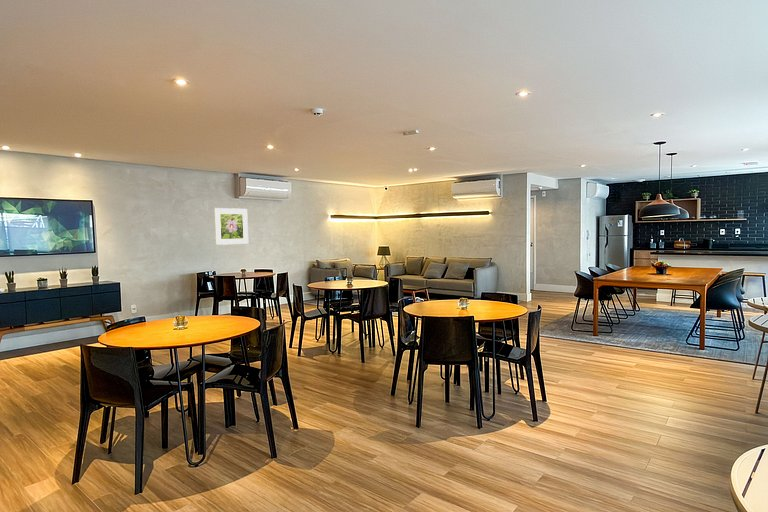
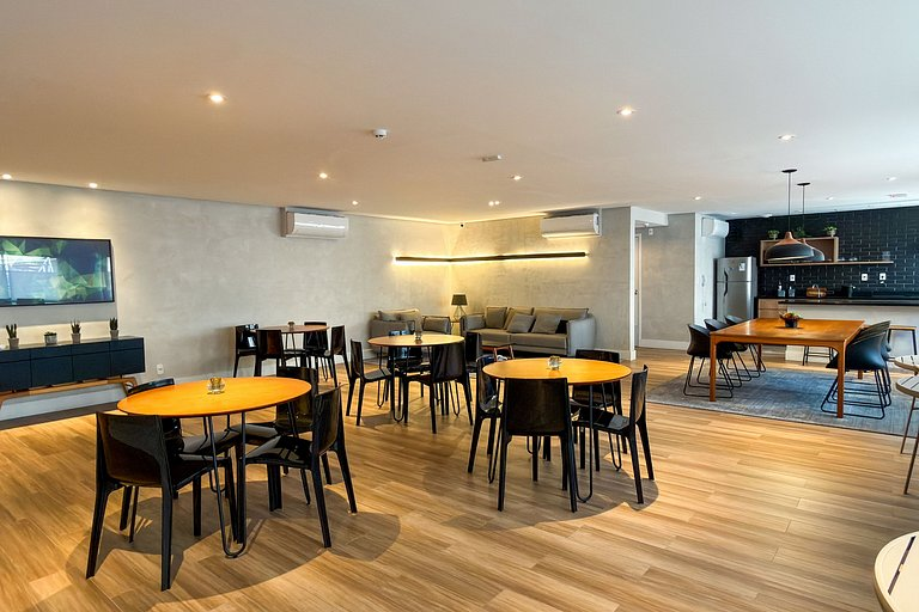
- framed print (231, 226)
